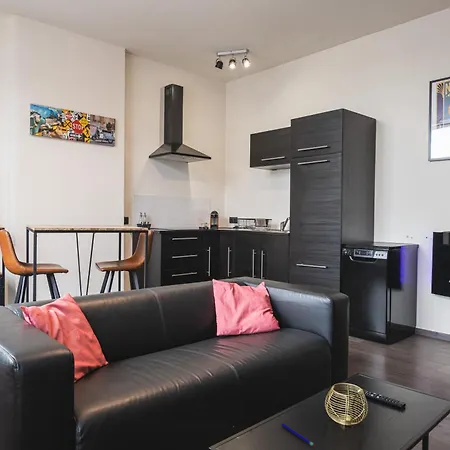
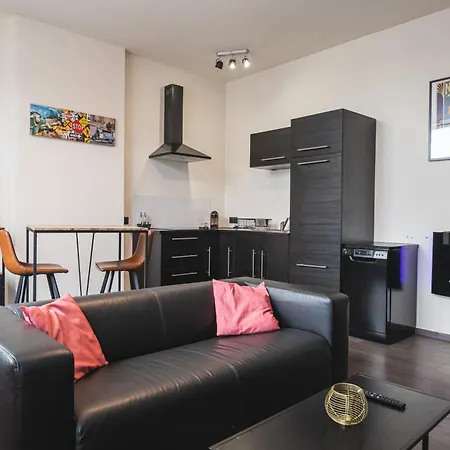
- pen (297, 434)
